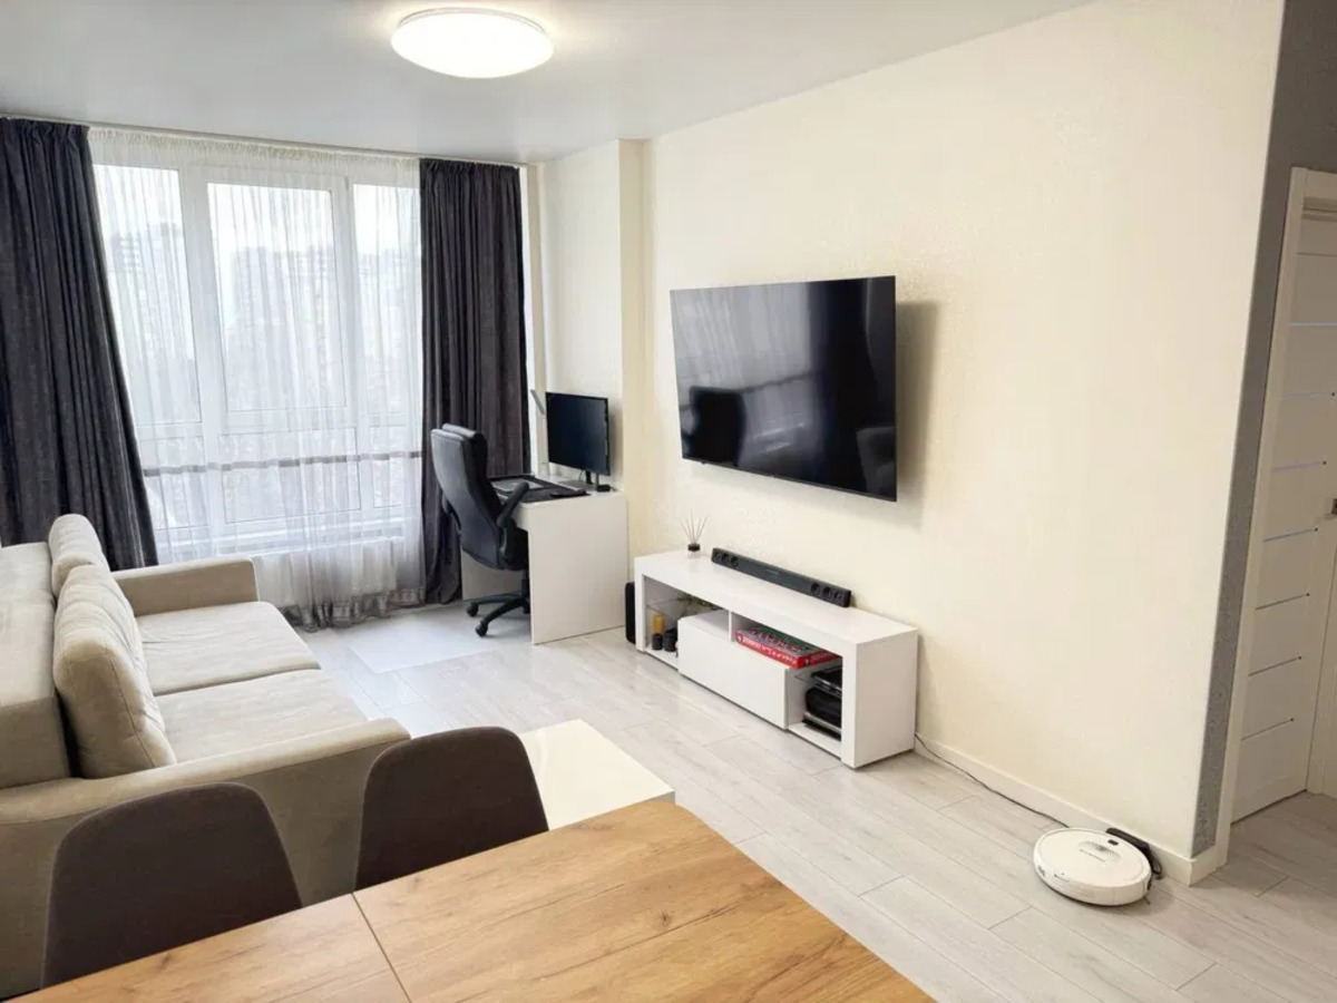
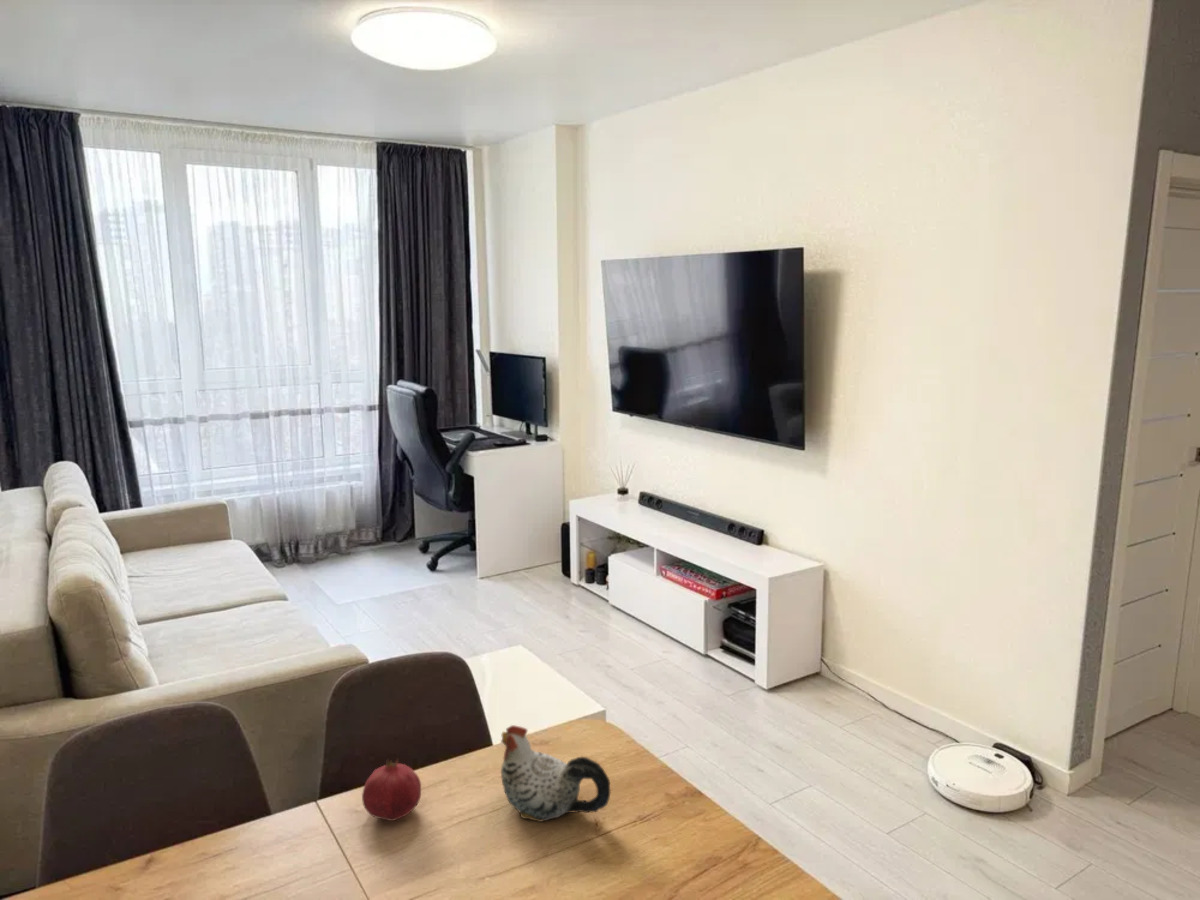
+ fruit (391, 786)
+ chicken figurine (555, 770)
